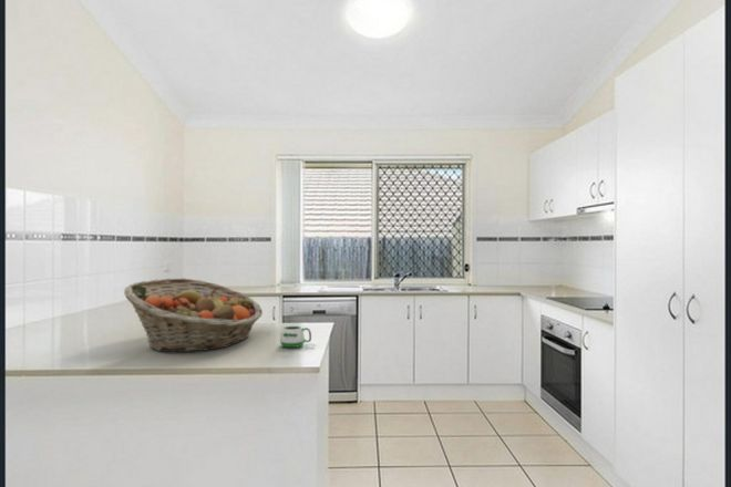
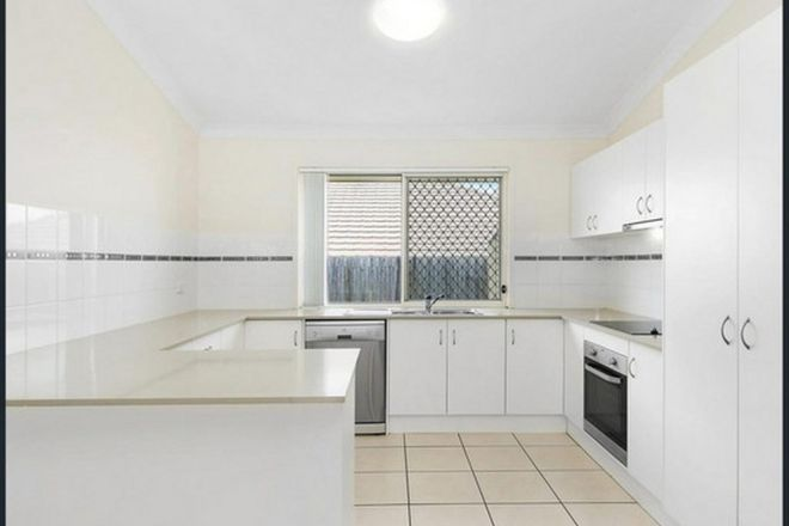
- mug (298, 336)
- fruit basket (197, 310)
